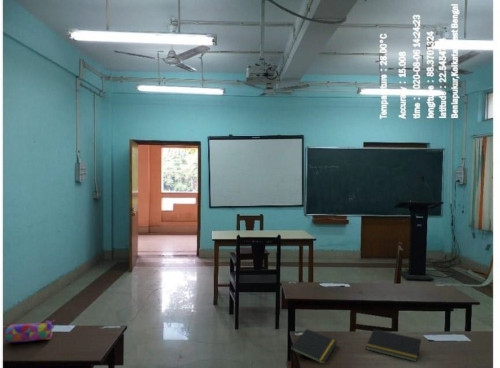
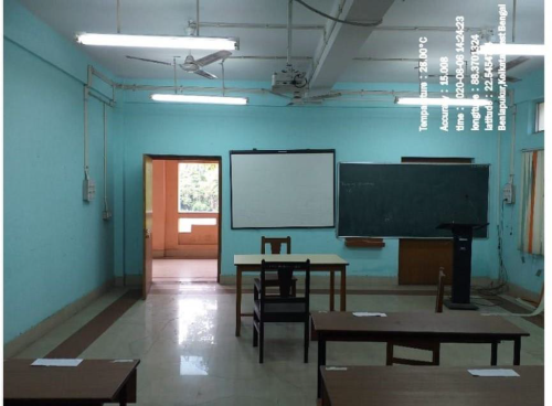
- pencil case (30, 331)
- notepad (314, 345)
- notepad (393, 344)
